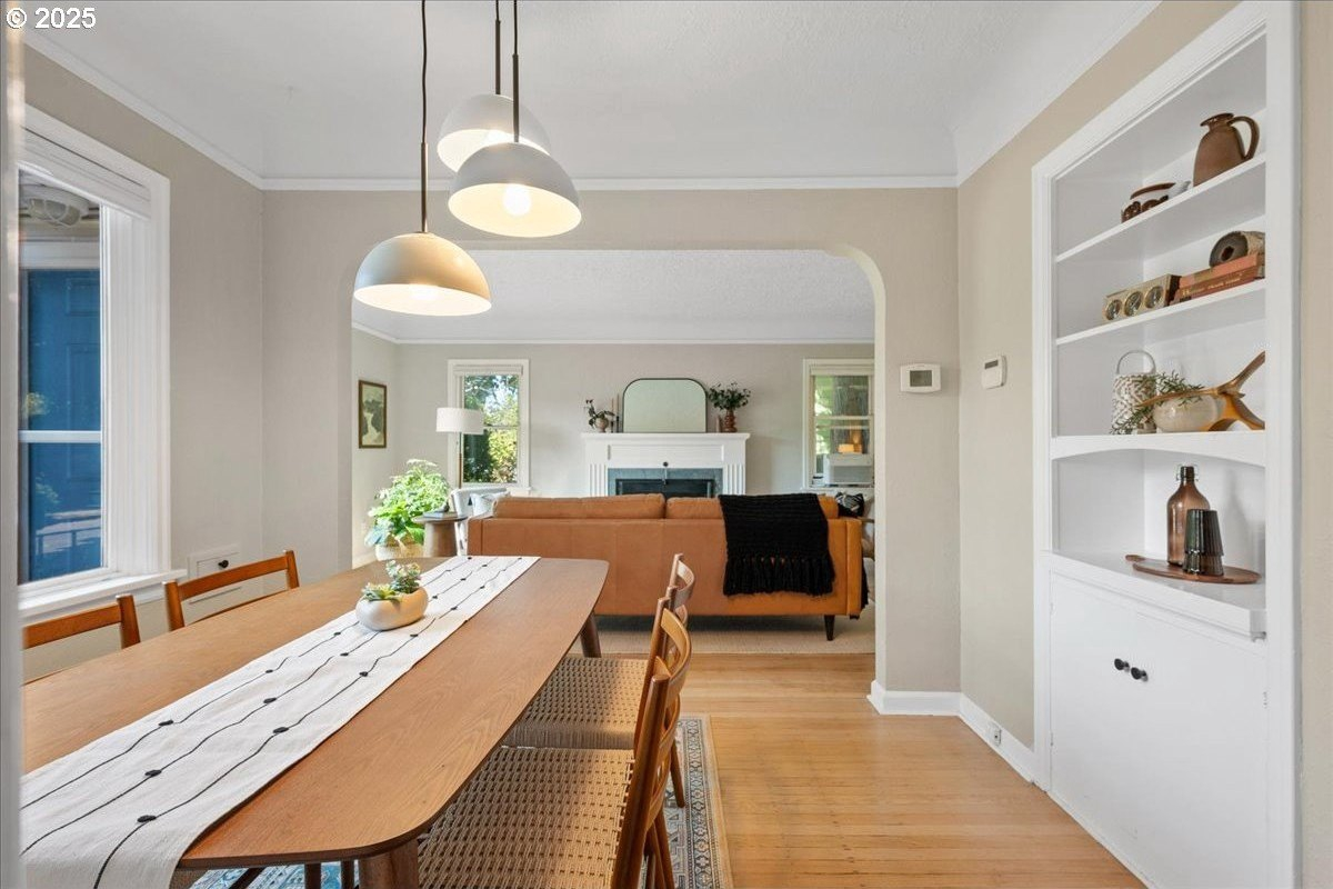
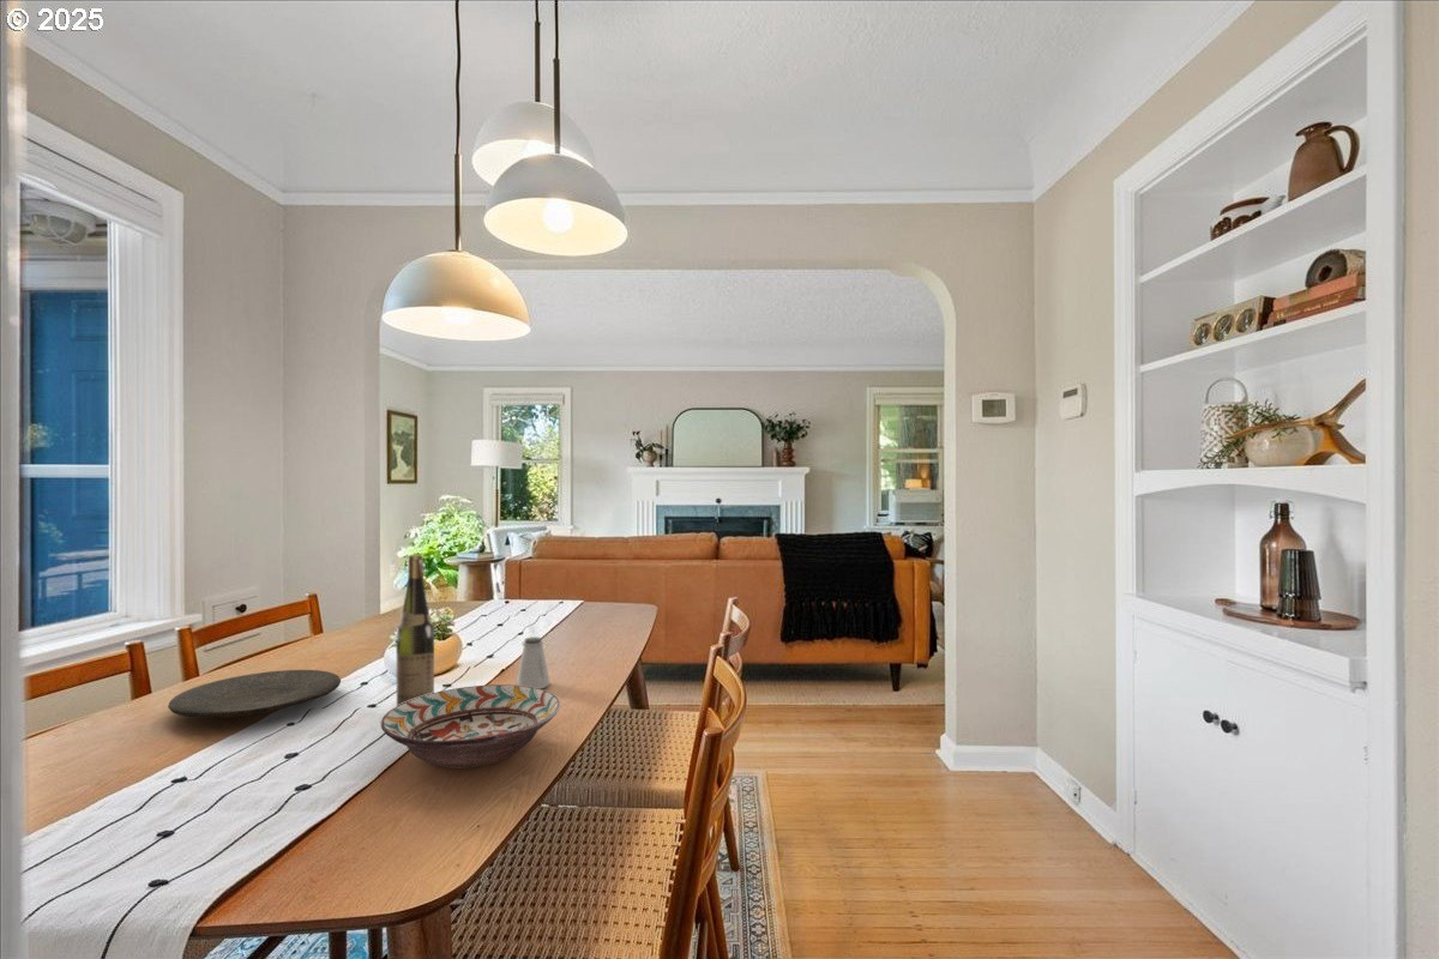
+ decorative bowl (474, 730)
+ wine bottle (415, 632)
+ plate (259, 695)
+ saltshaker (532, 662)
